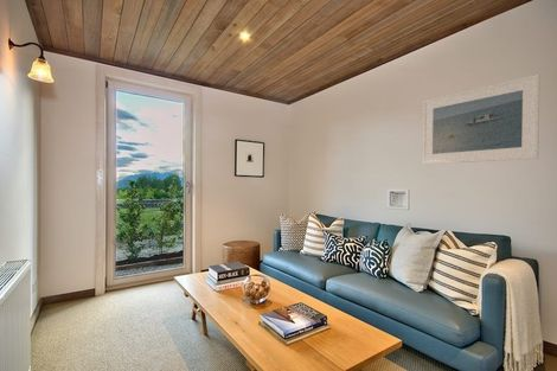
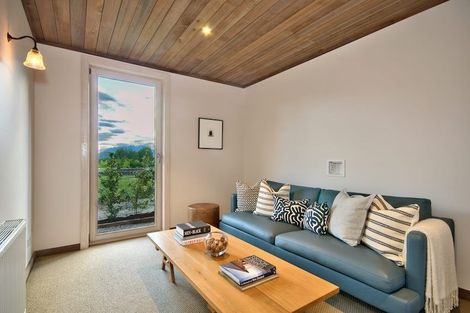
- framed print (472, 126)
